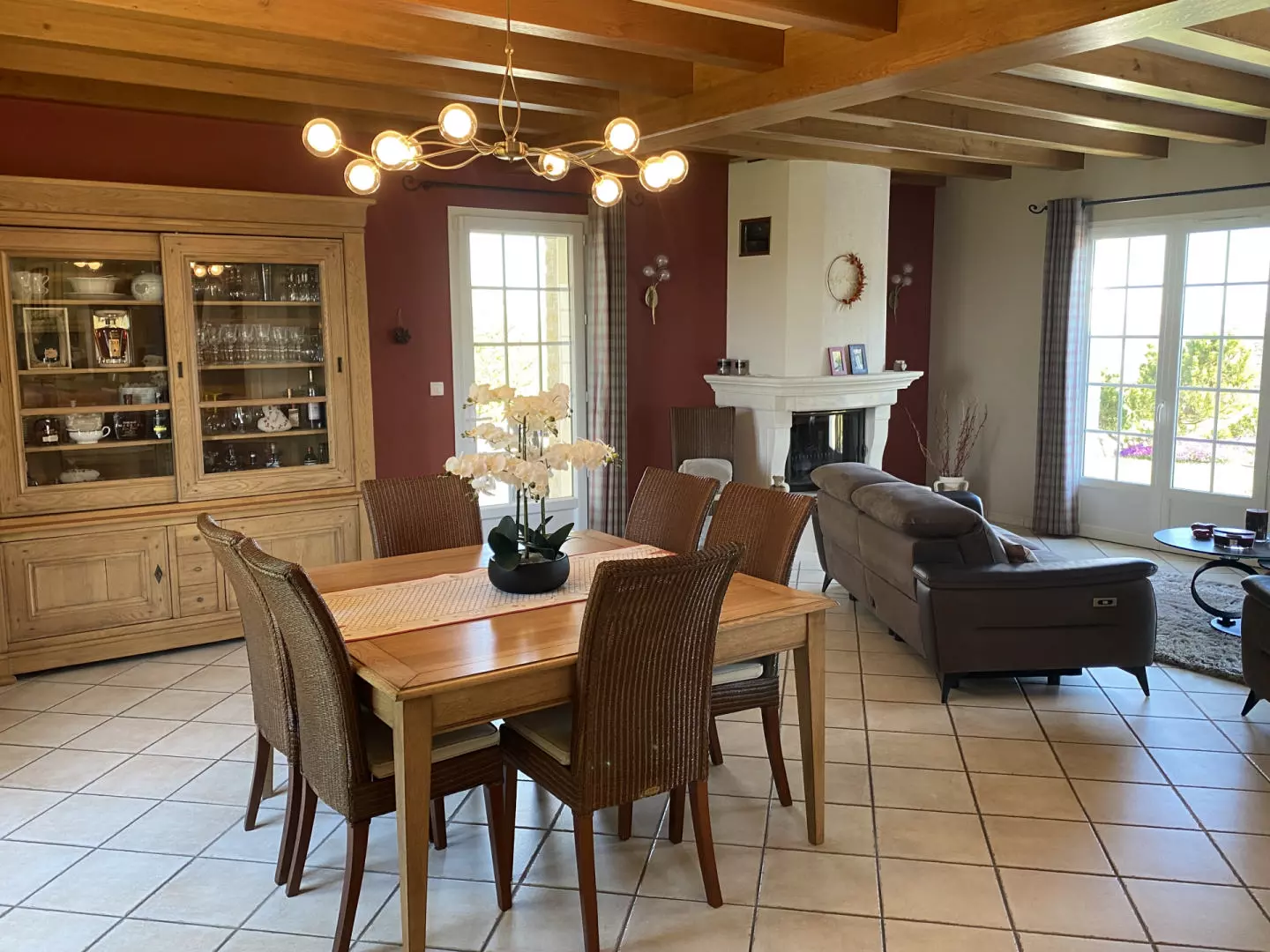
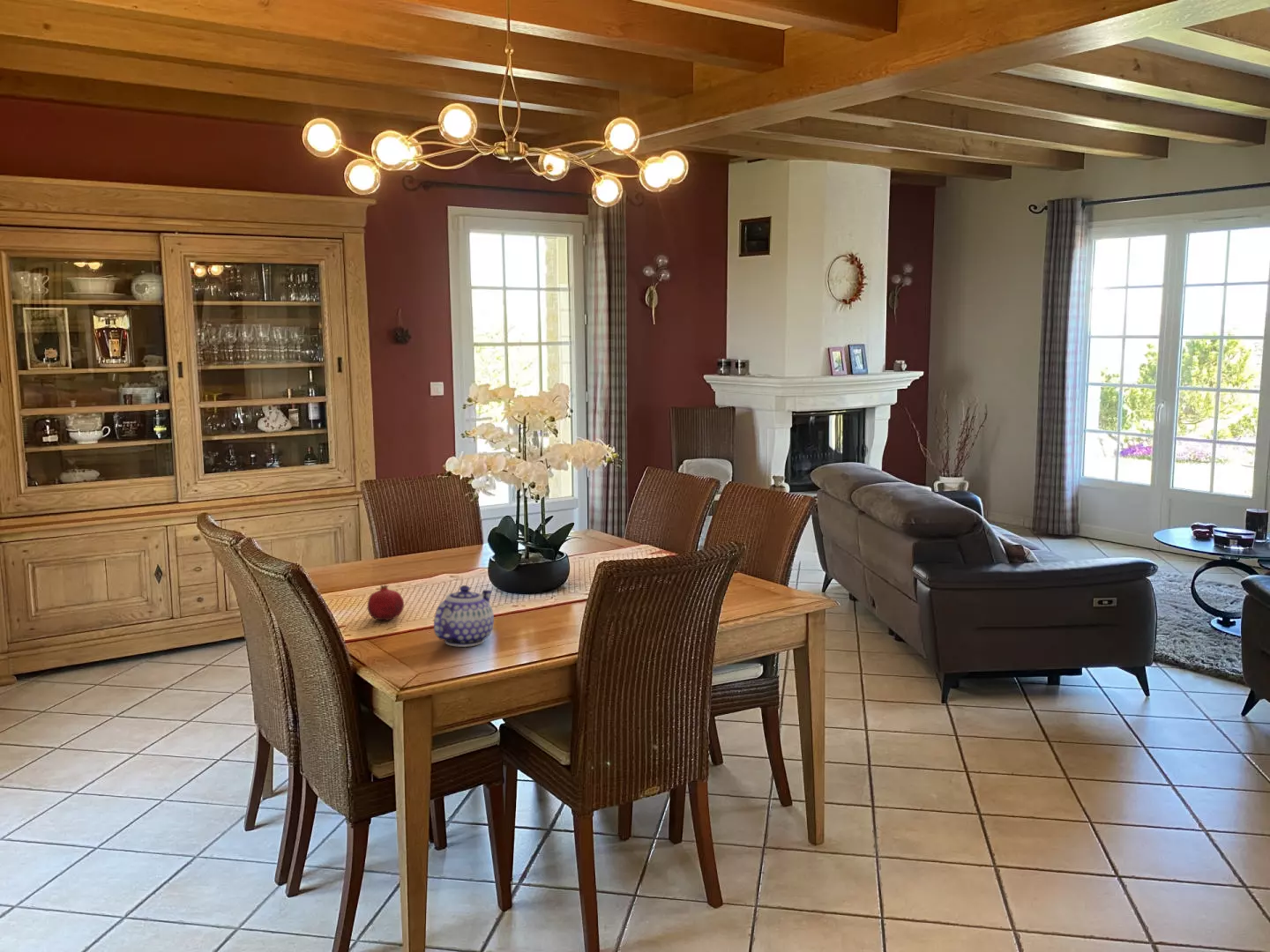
+ teapot (464, 614)
+ fruit (385, 601)
